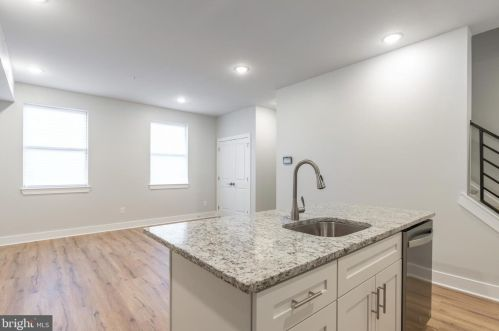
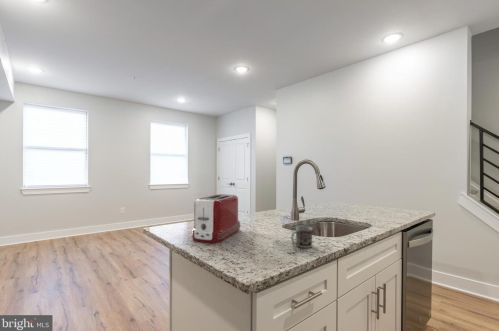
+ toaster (217, 215)
+ cup (301, 237)
